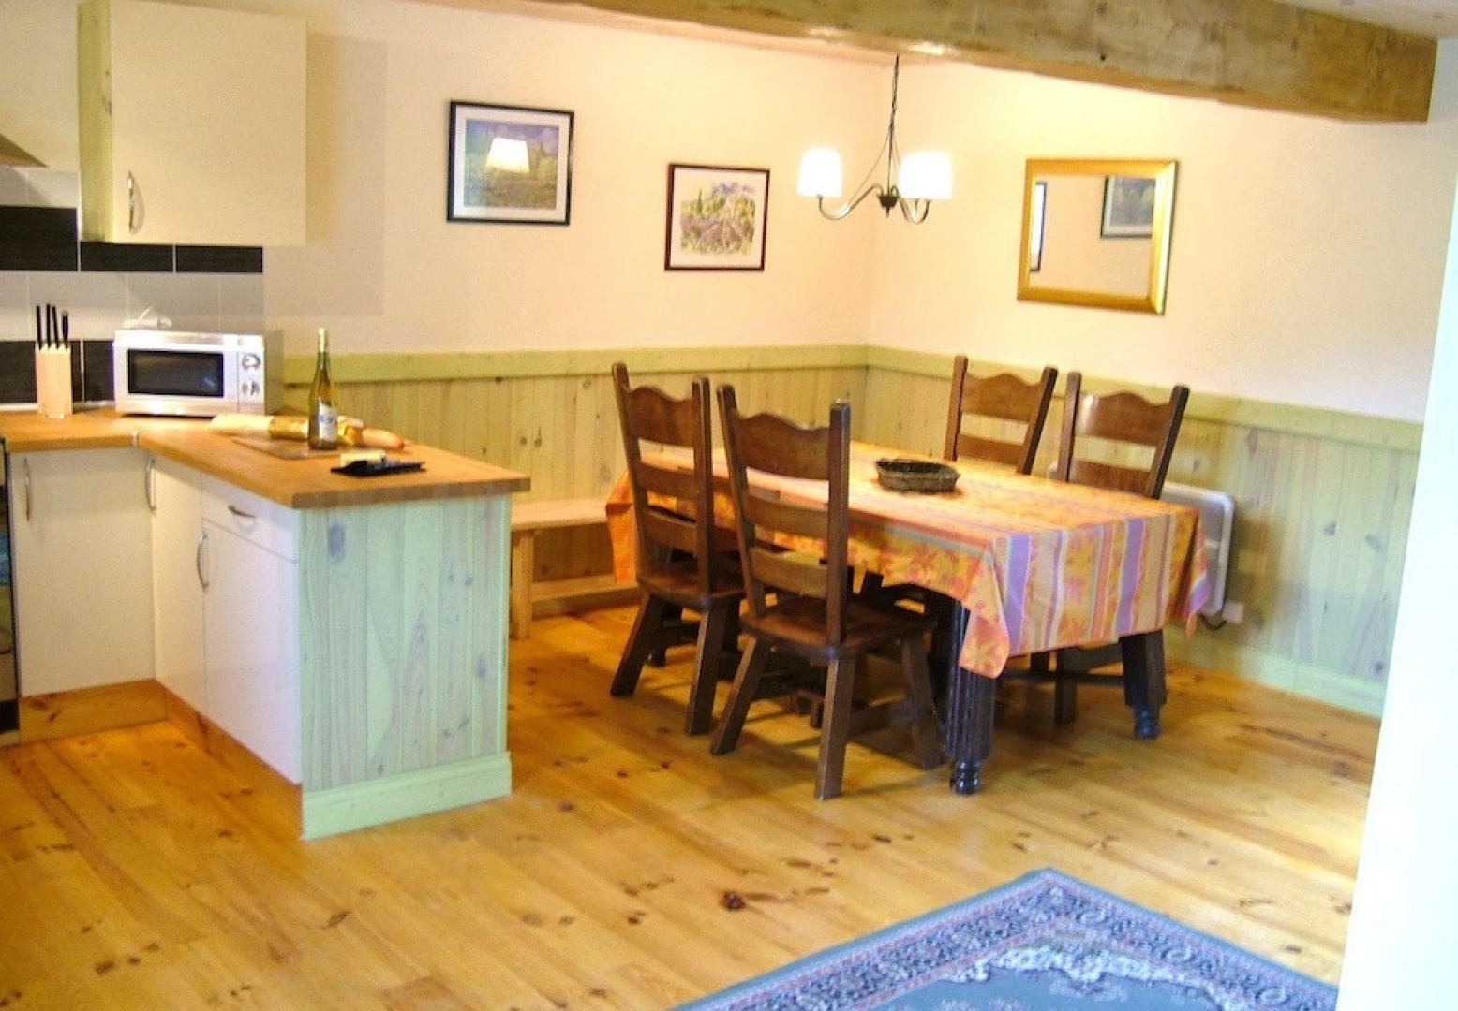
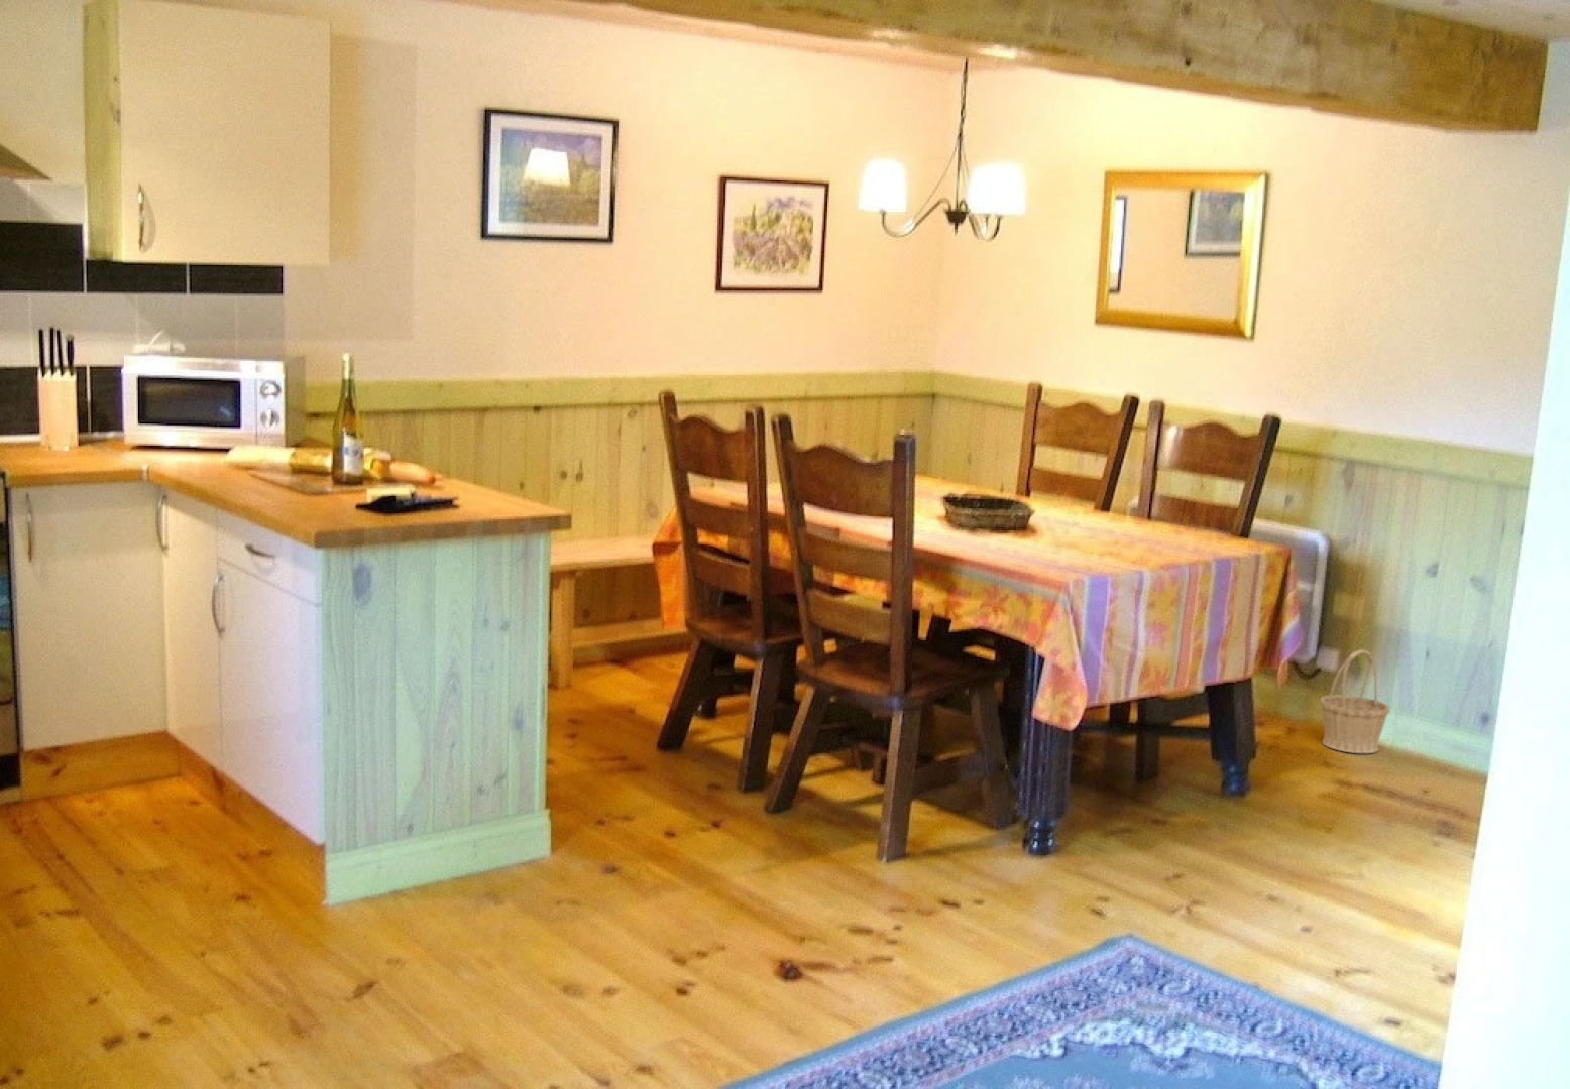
+ basket (1355, 698)
